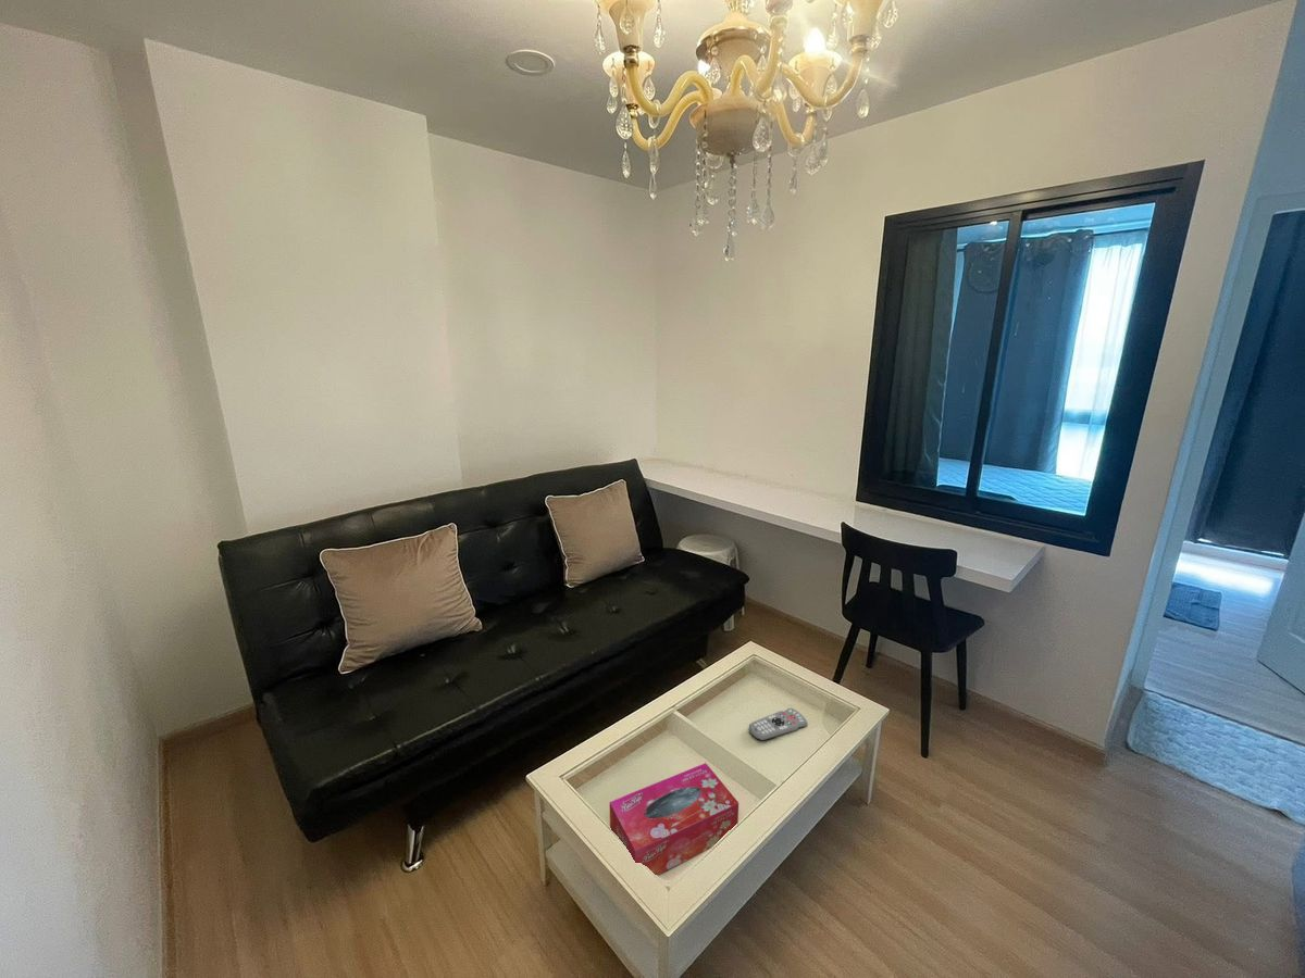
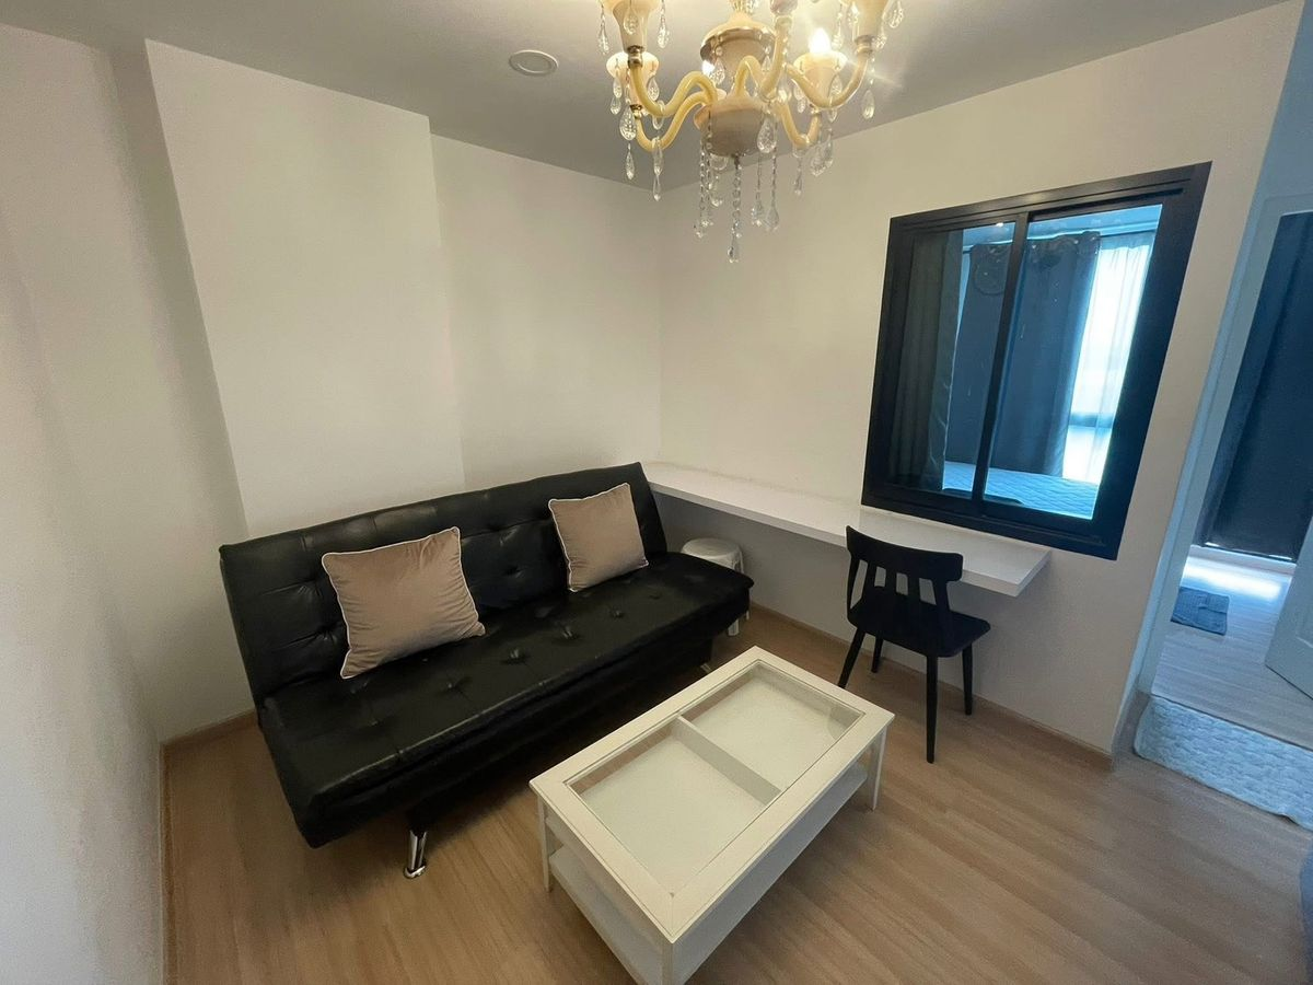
- remote control (776, 725)
- tissue box (673, 818)
